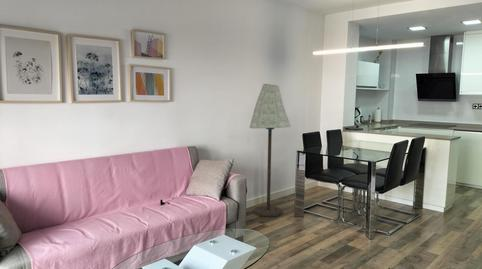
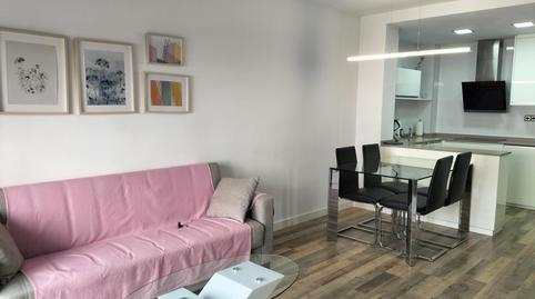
- floor lamp (269, 148)
